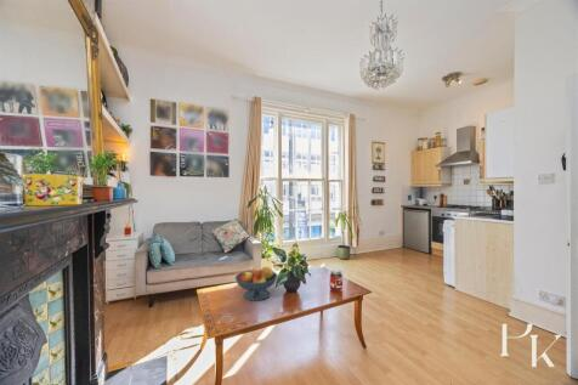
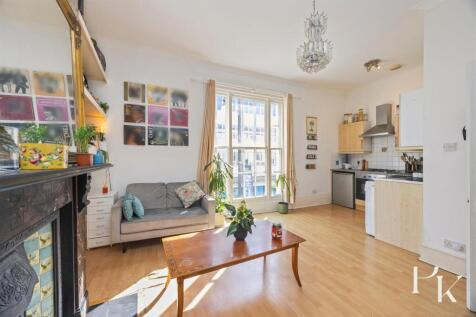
- fruit bowl (256, 282)
